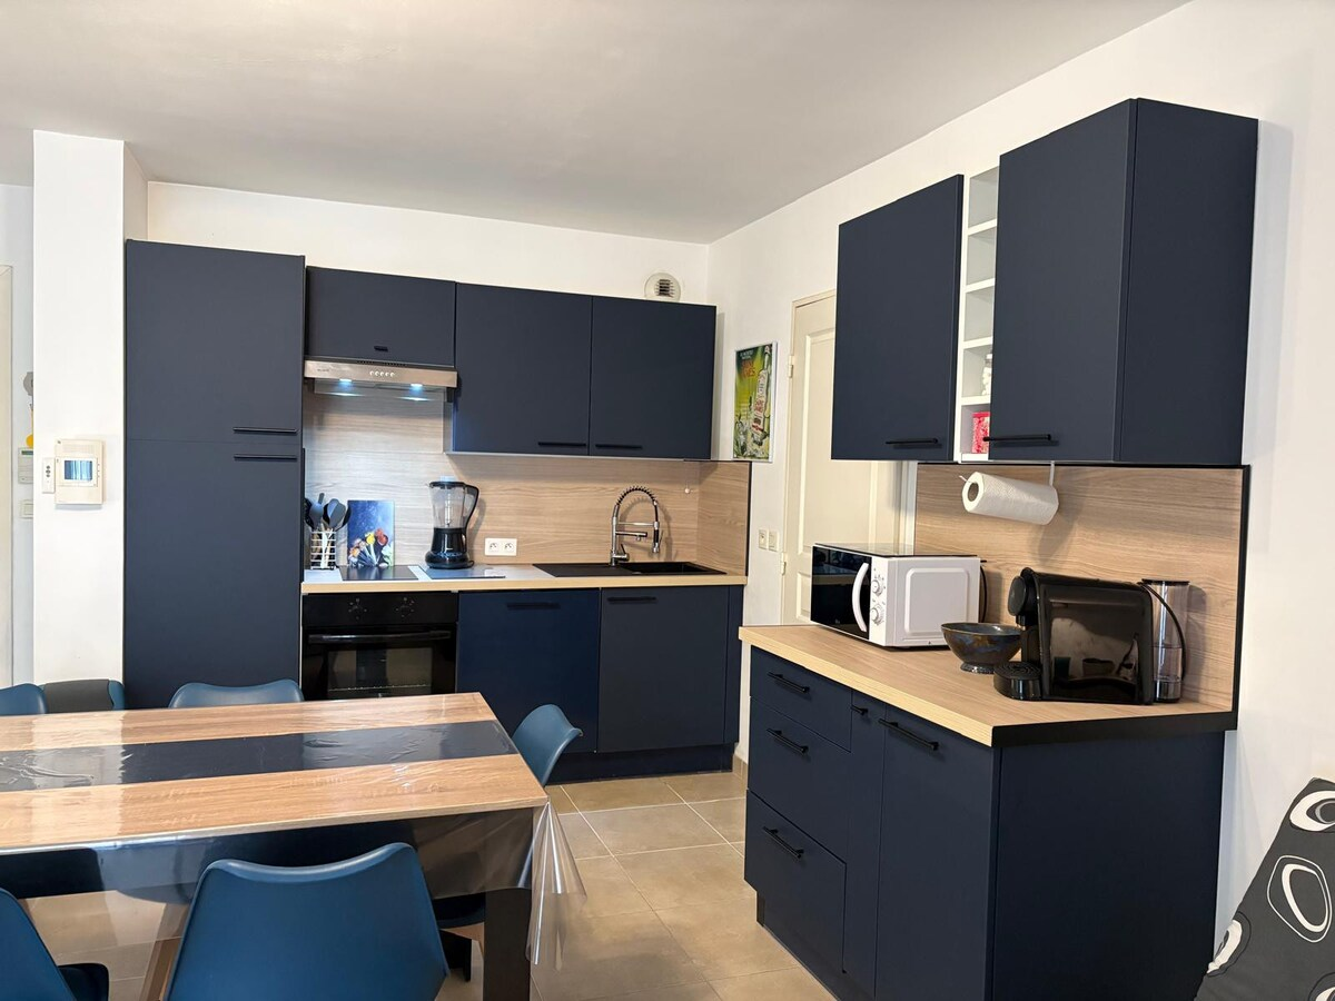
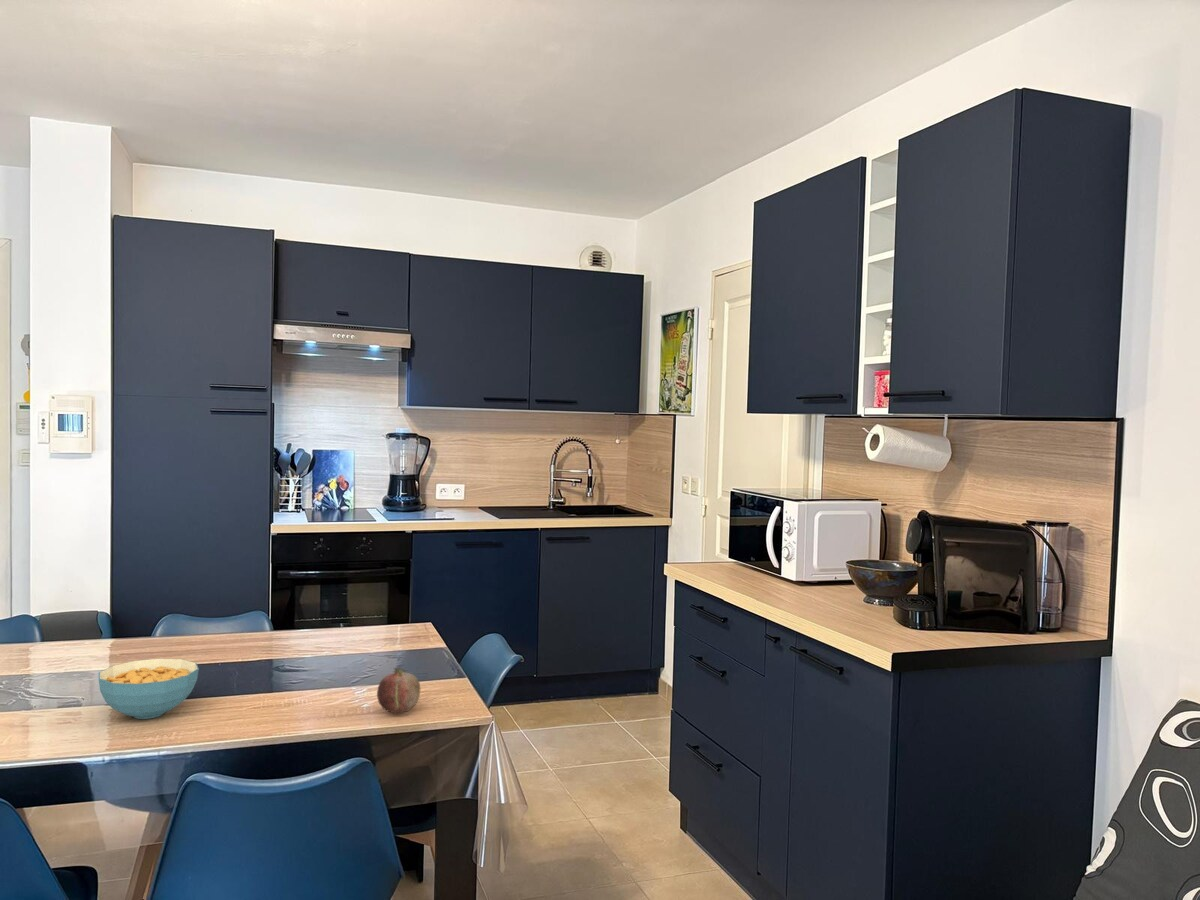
+ cereal bowl (148, 692)
+ fruit (399, 689)
